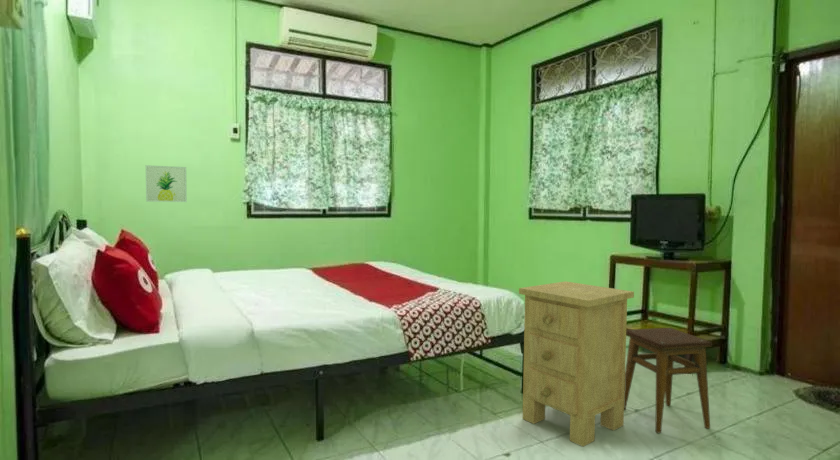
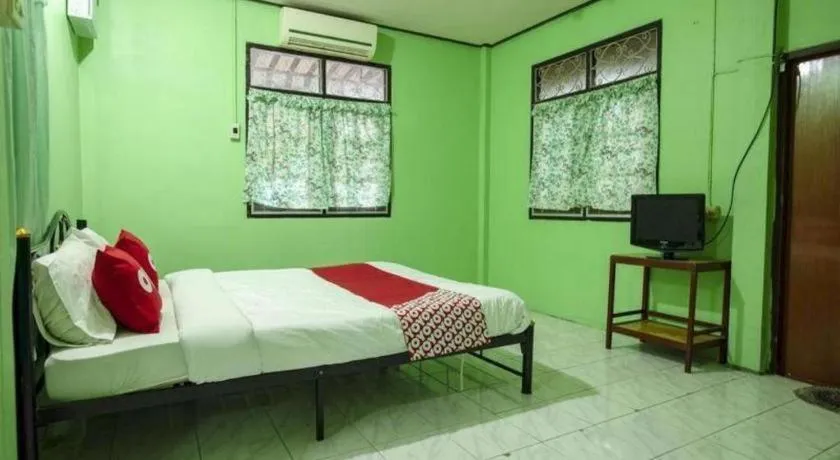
- stool (664, 376)
- wall art (166, 184)
- nightstand (571, 357)
